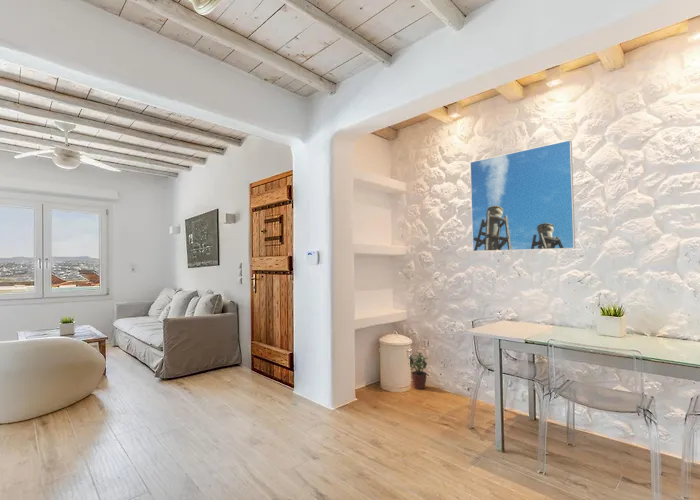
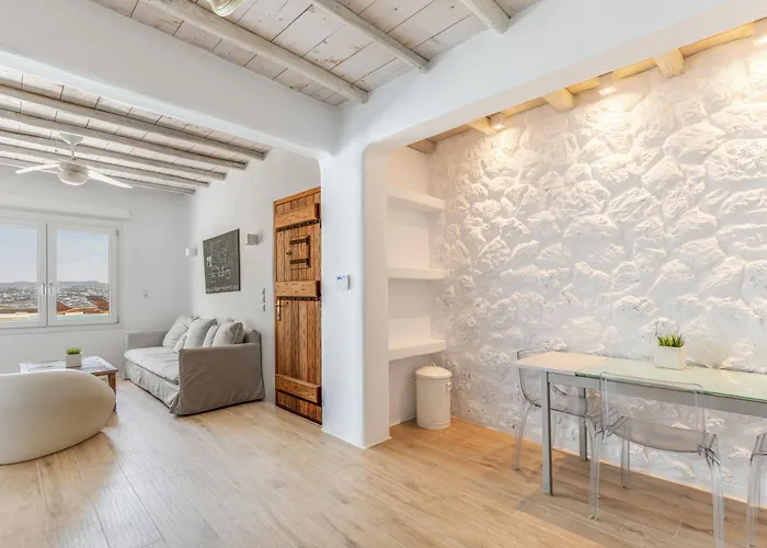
- potted plant (418, 369)
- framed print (517, 201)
